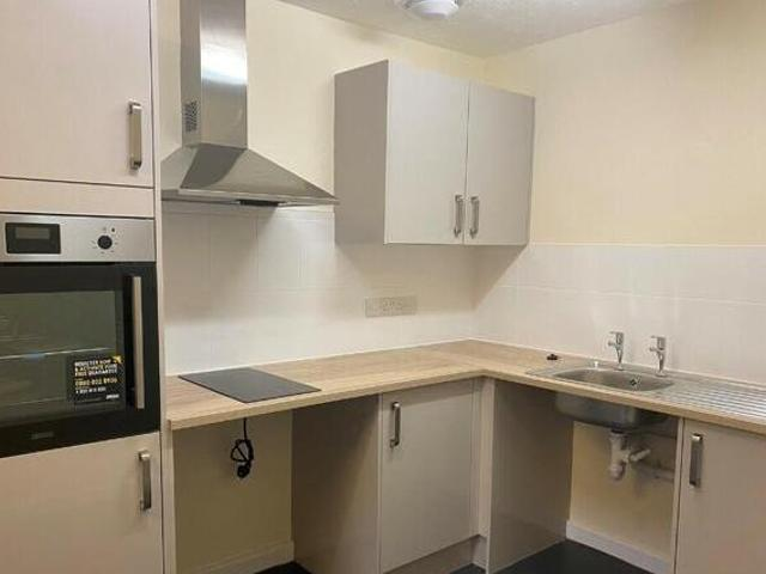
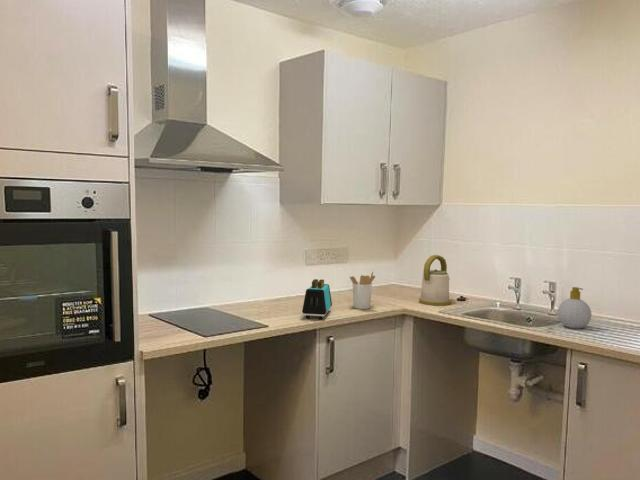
+ soap bottle (574, 307)
+ toaster (317, 297)
+ kettle (437, 278)
+ utensil holder (363, 290)
